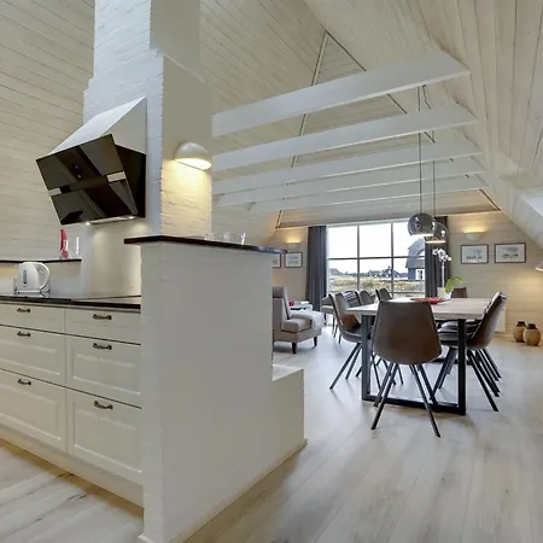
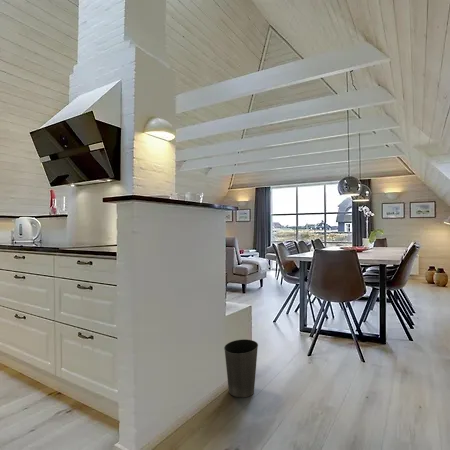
+ waste basket (241, 368)
